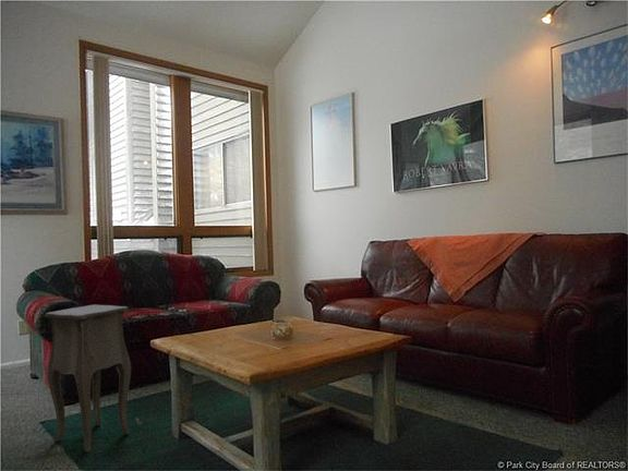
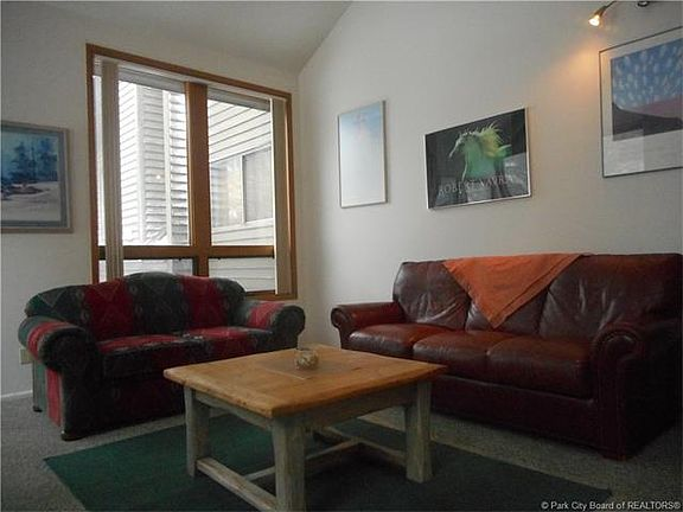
- side table (89, 373)
